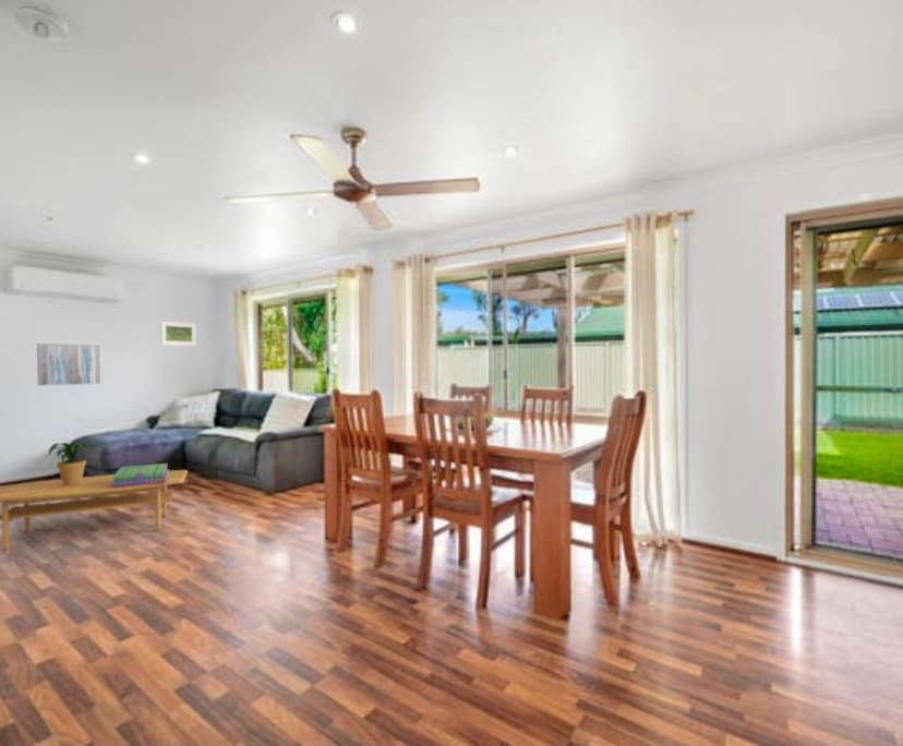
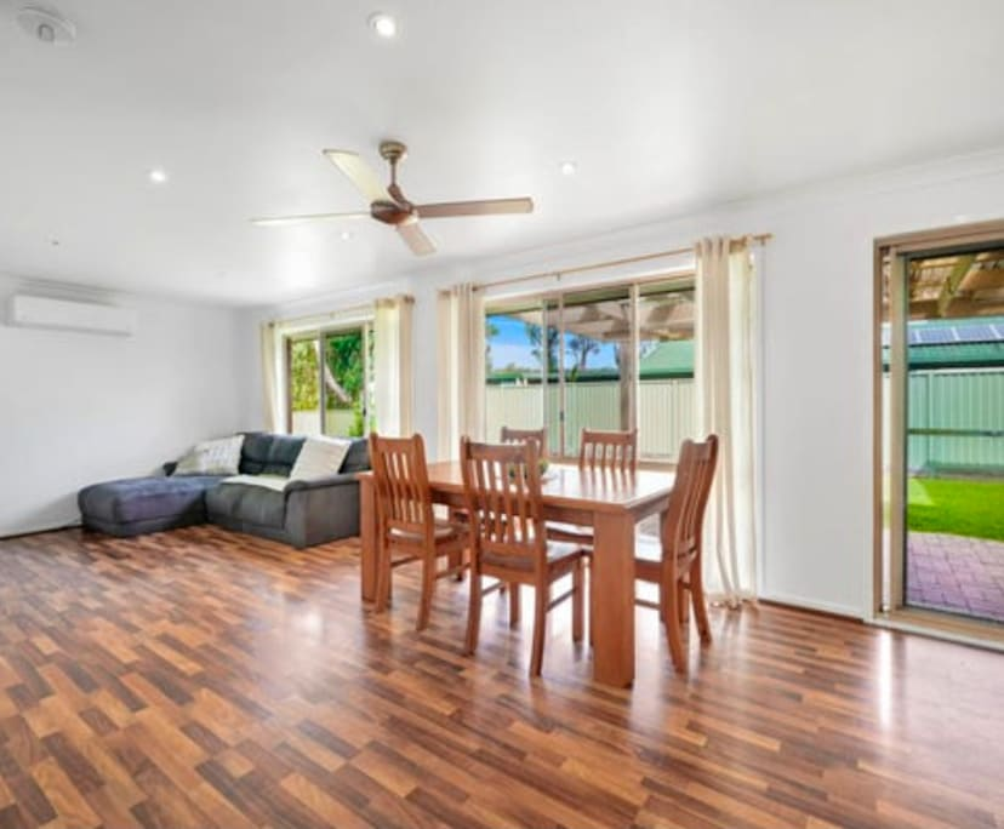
- coffee table (93, 507)
- wall art (70, 364)
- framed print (179, 334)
- stack of books (142, 476)
- potted plant (71, 462)
